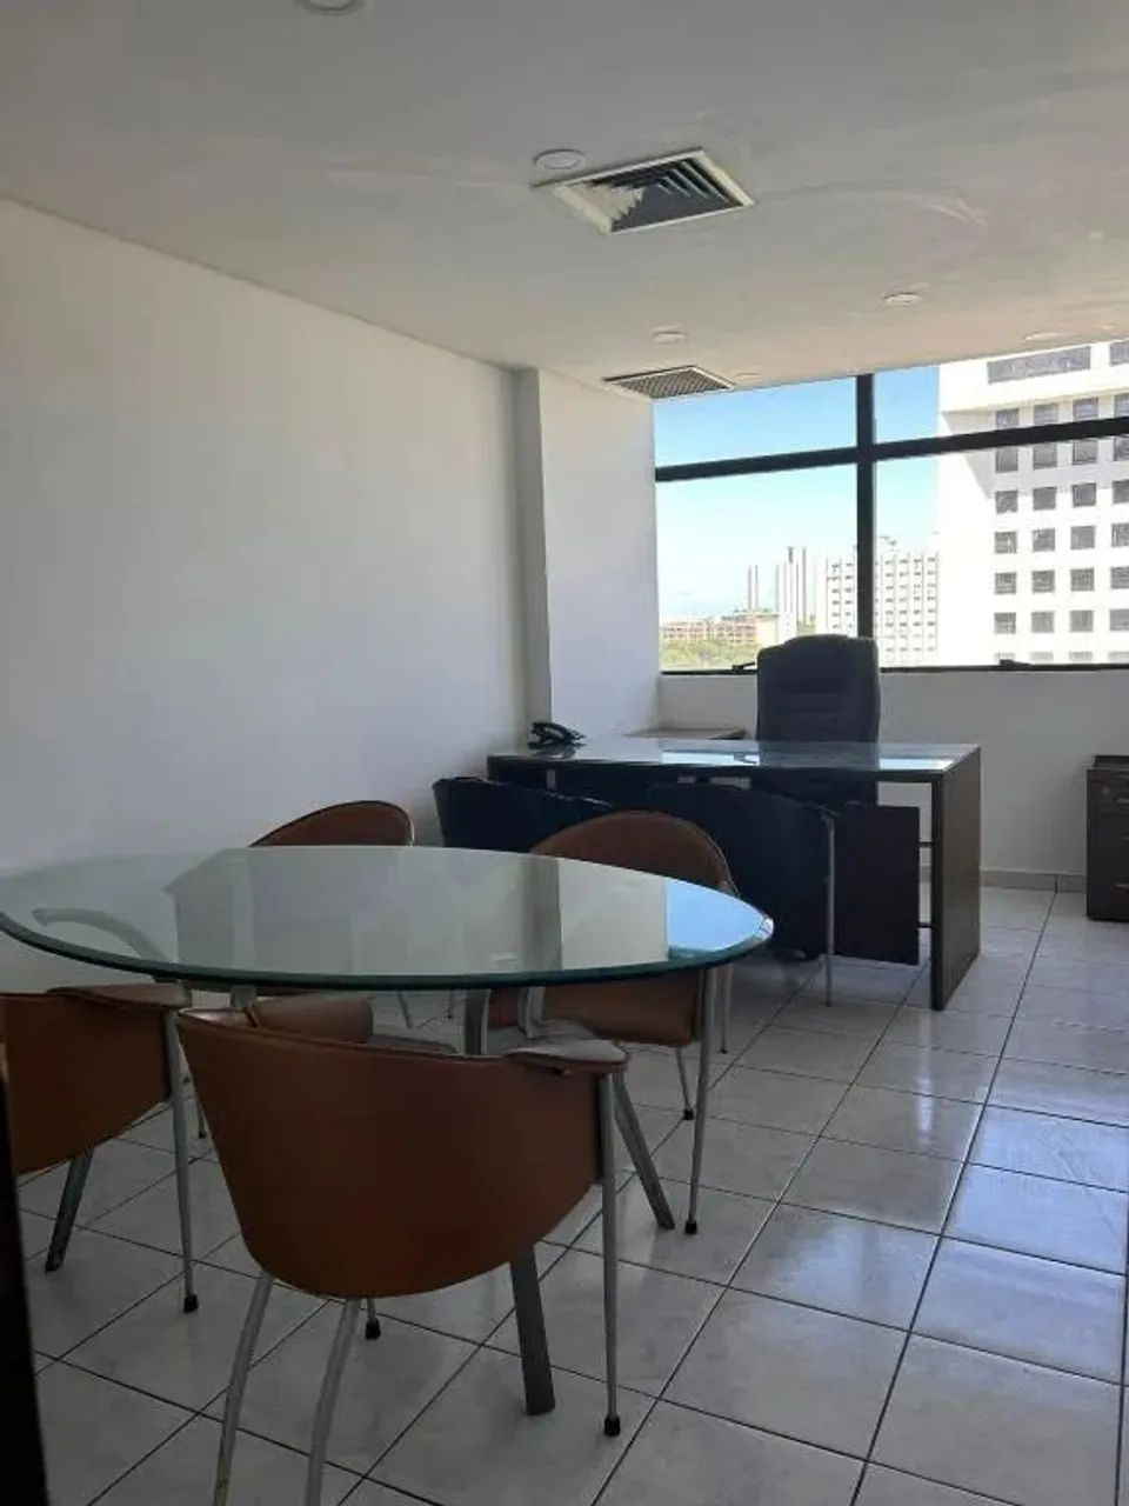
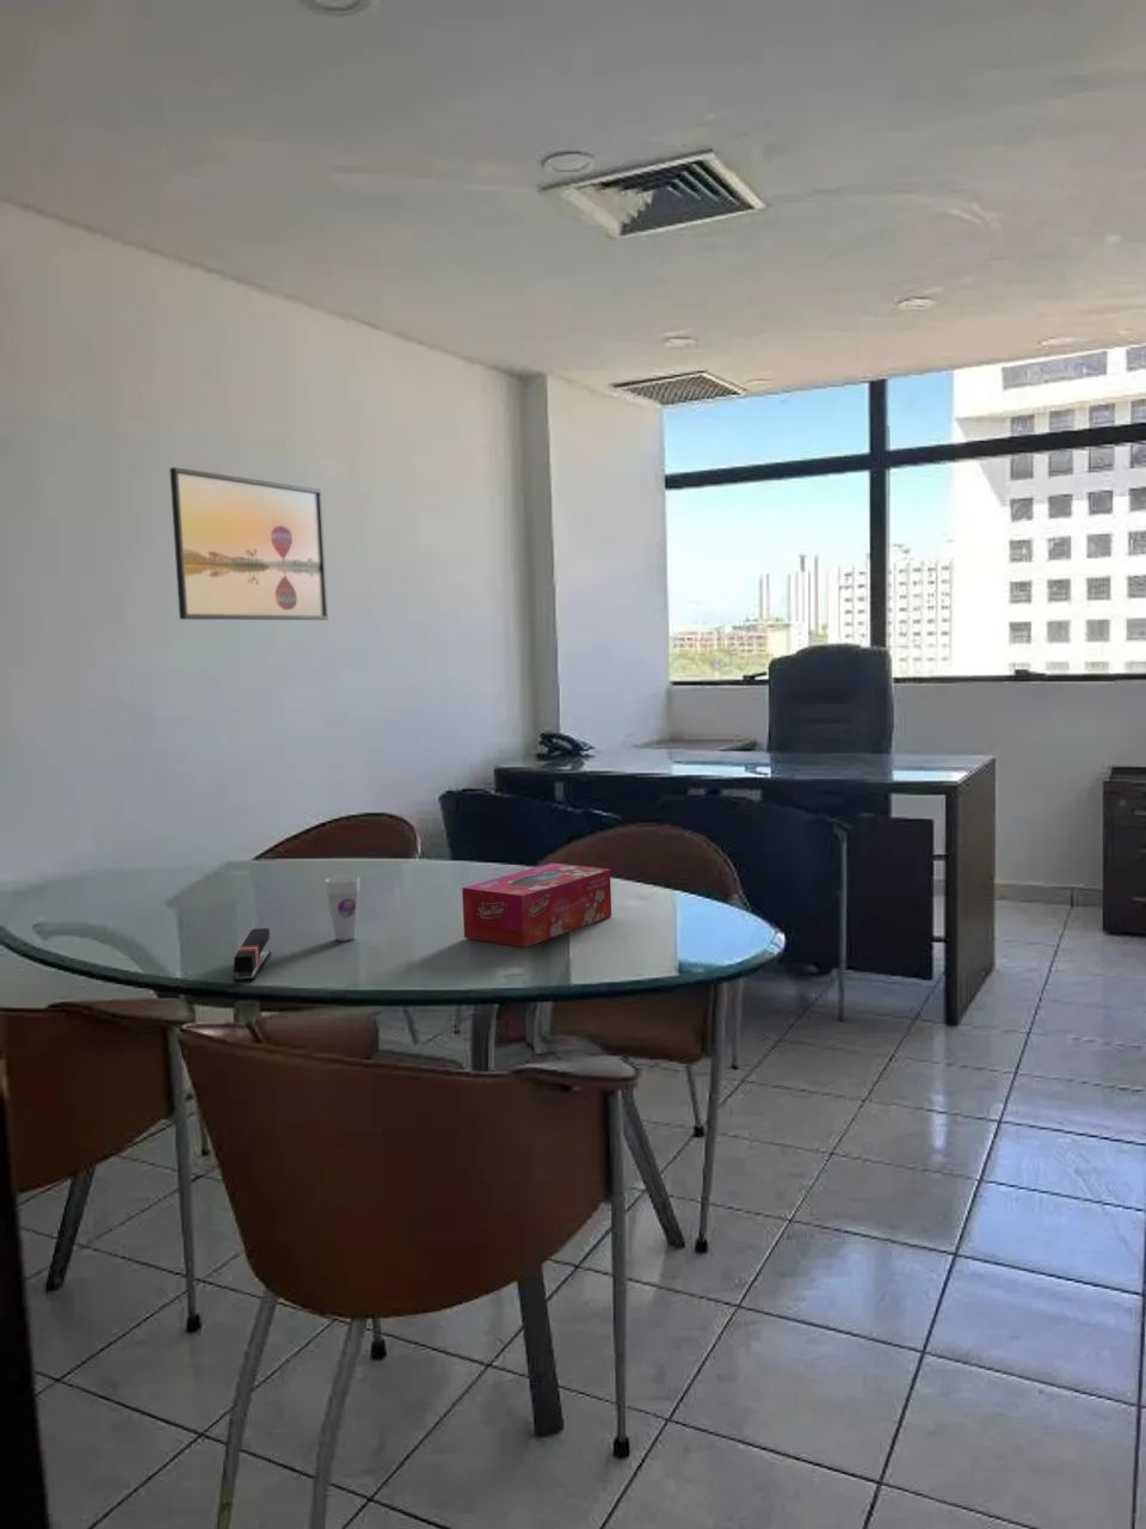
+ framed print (254, 549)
+ tissue box (538, 902)
+ cup (344, 908)
+ stapler (252, 954)
